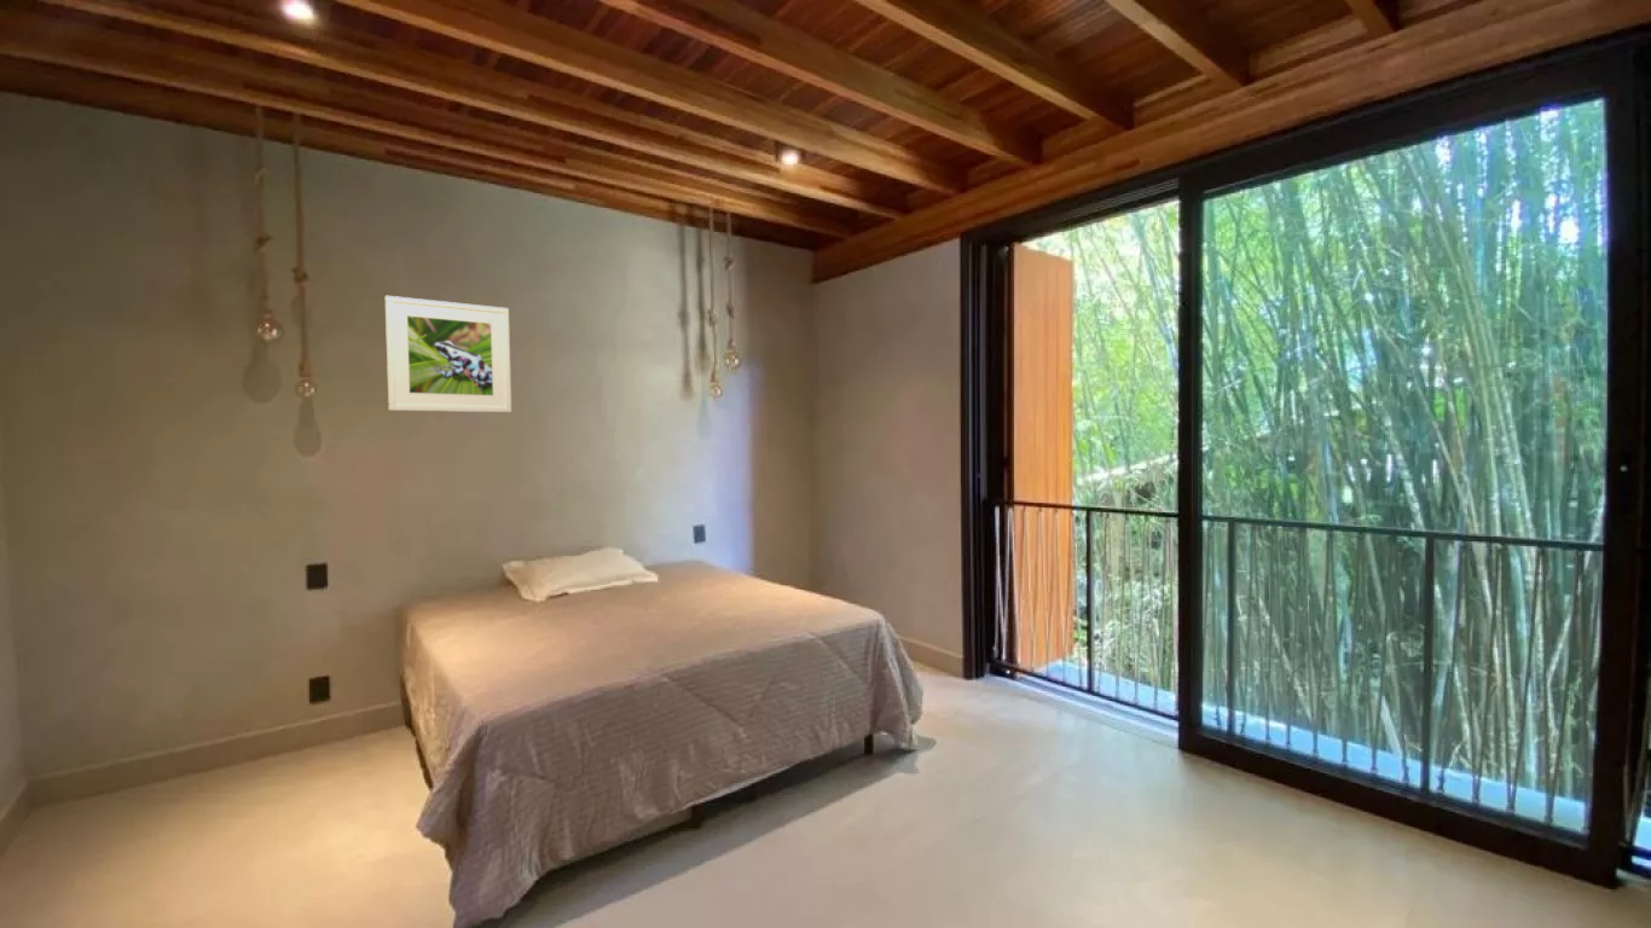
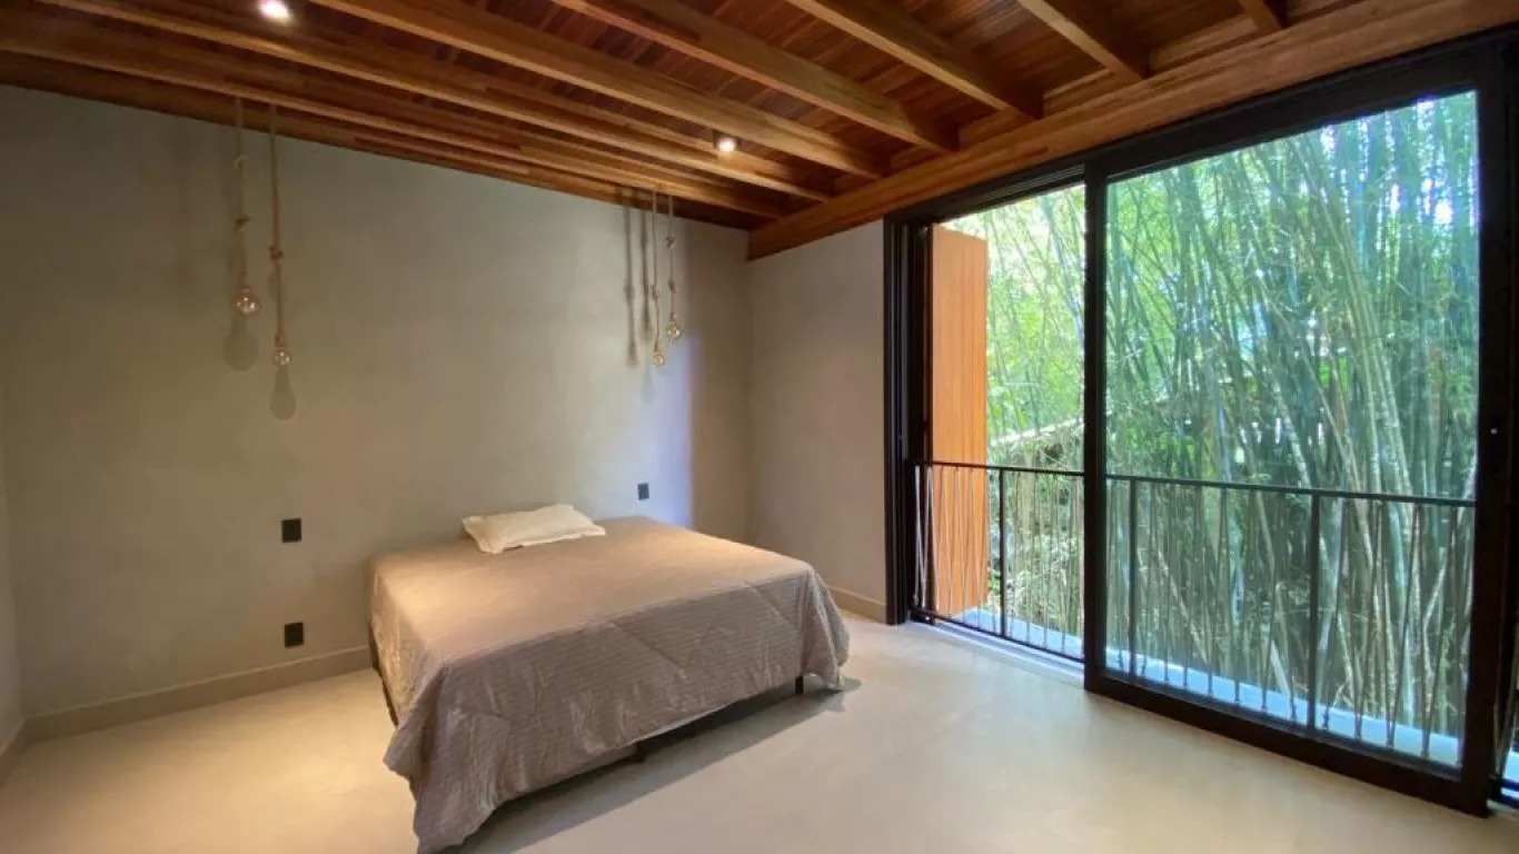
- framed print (451, 356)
